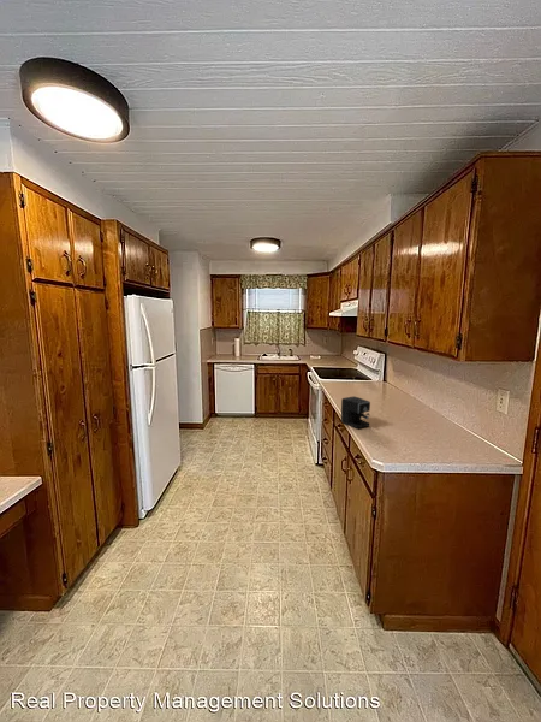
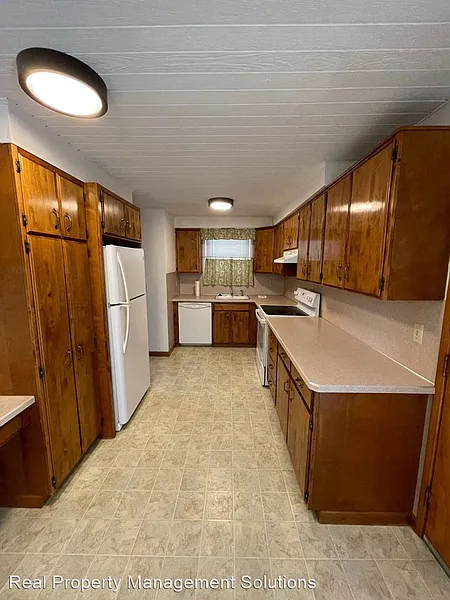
- coffee maker (363, 409)
